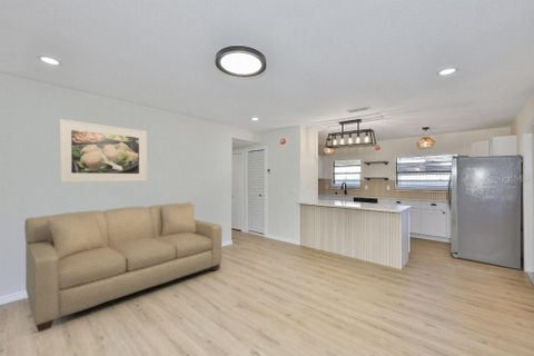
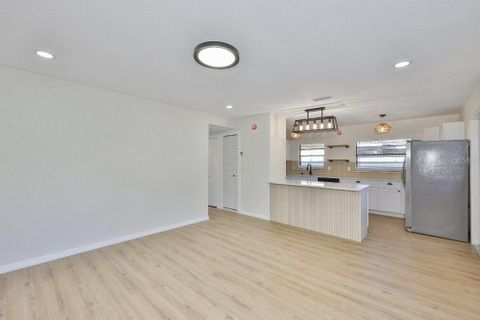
- sofa (138, 245)
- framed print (108, 154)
